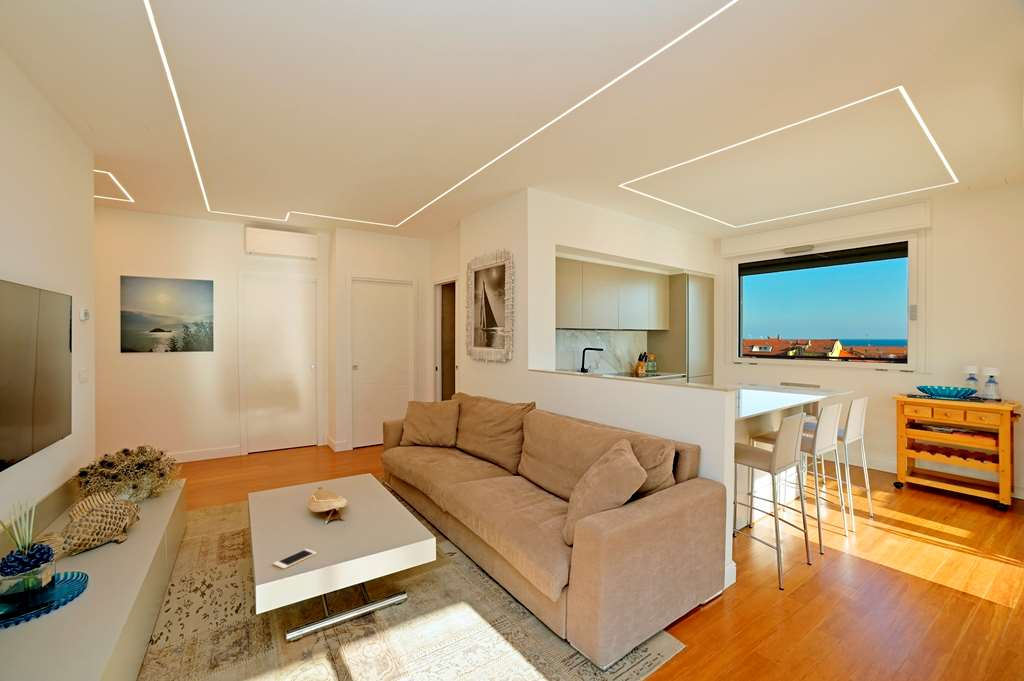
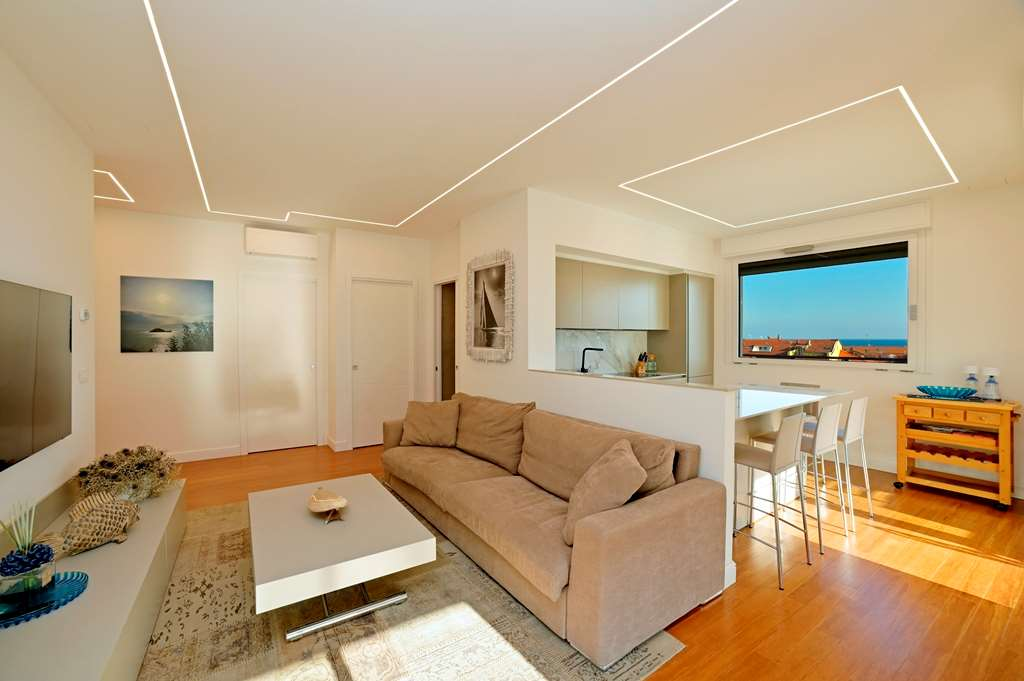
- cell phone (295, 558)
